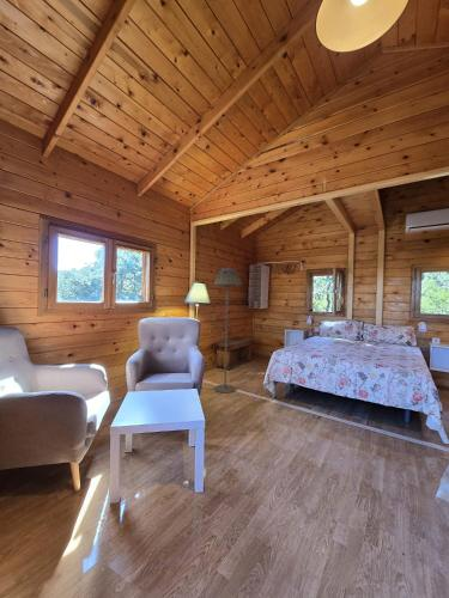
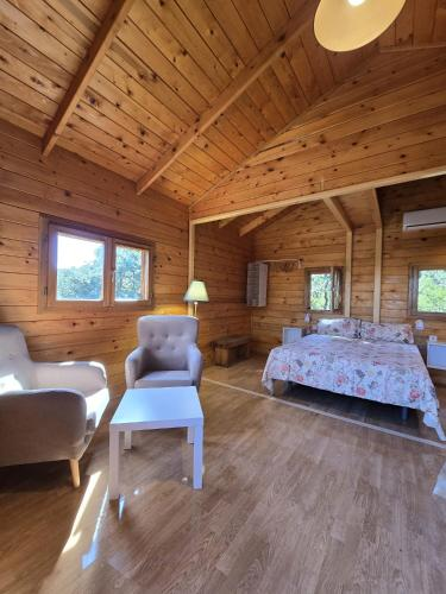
- floor lamp (226, 328)
